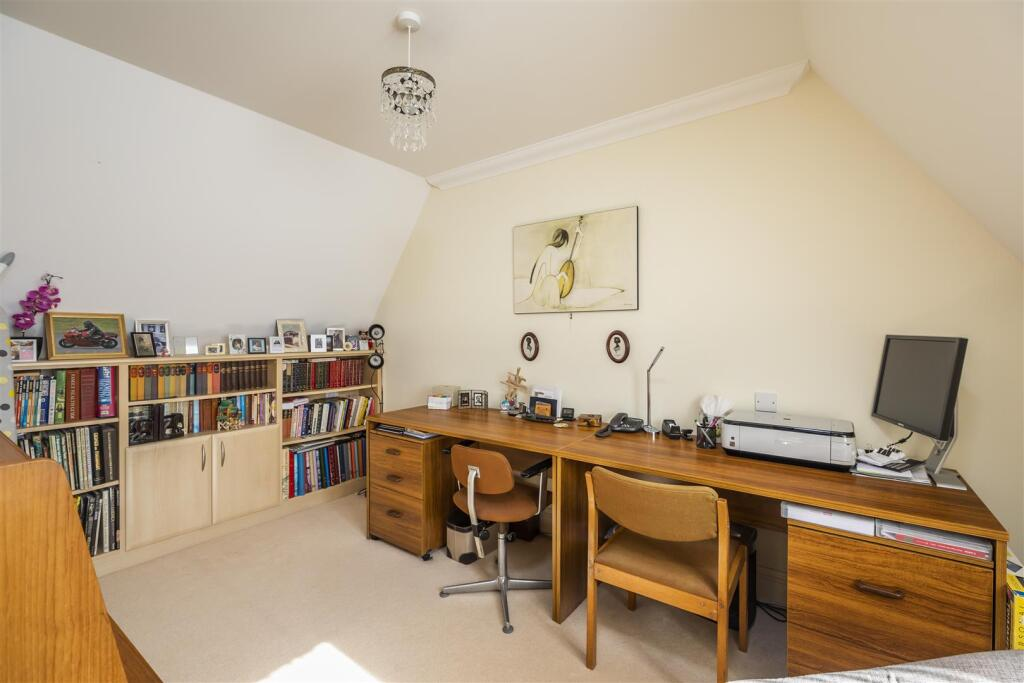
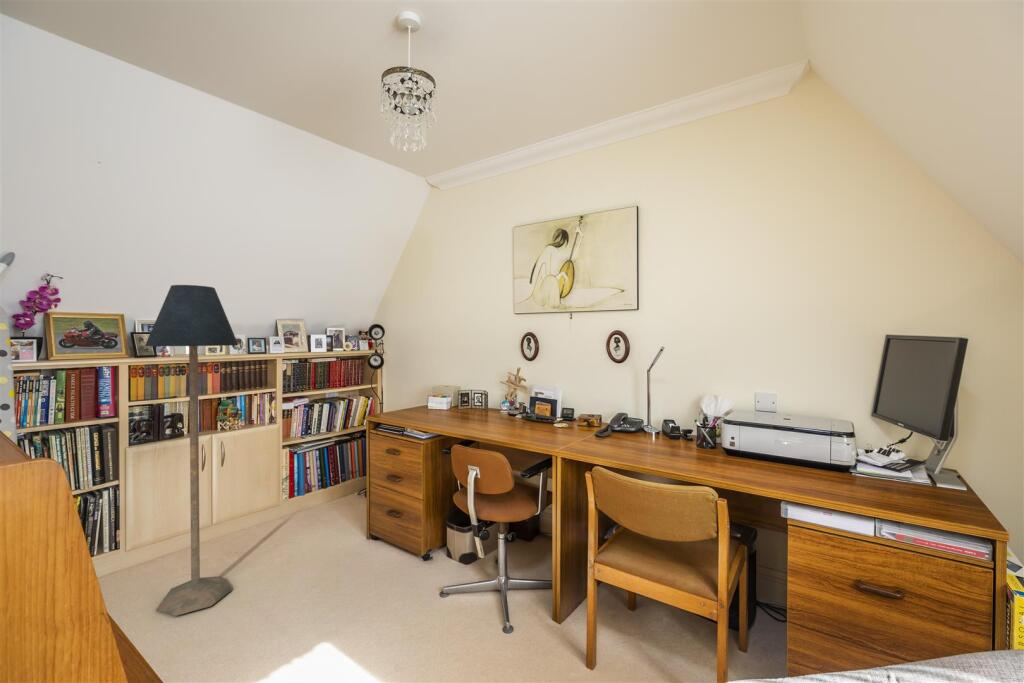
+ floor lamp (194, 441)
